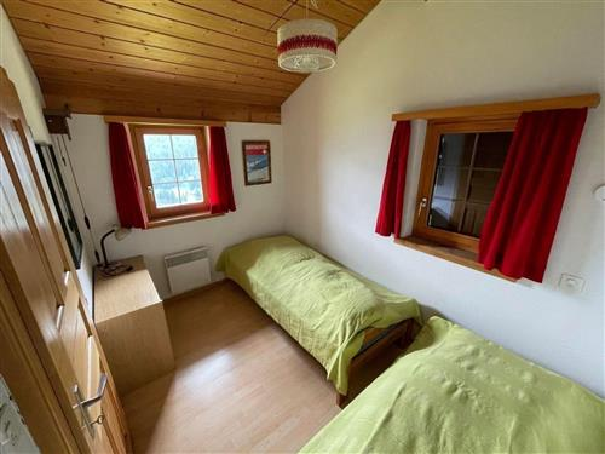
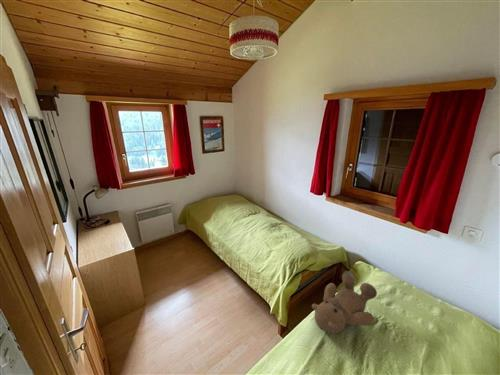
+ teddy bear (342, 303)
